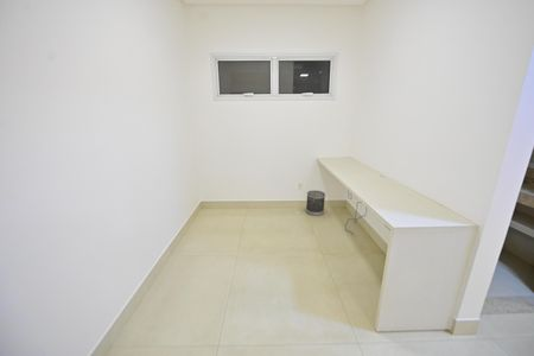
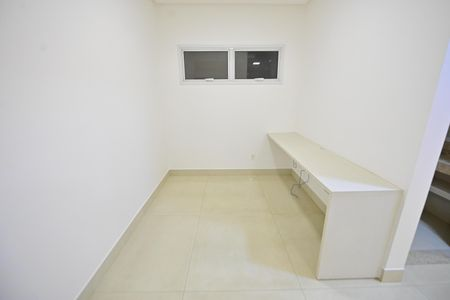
- wastebasket (314, 203)
